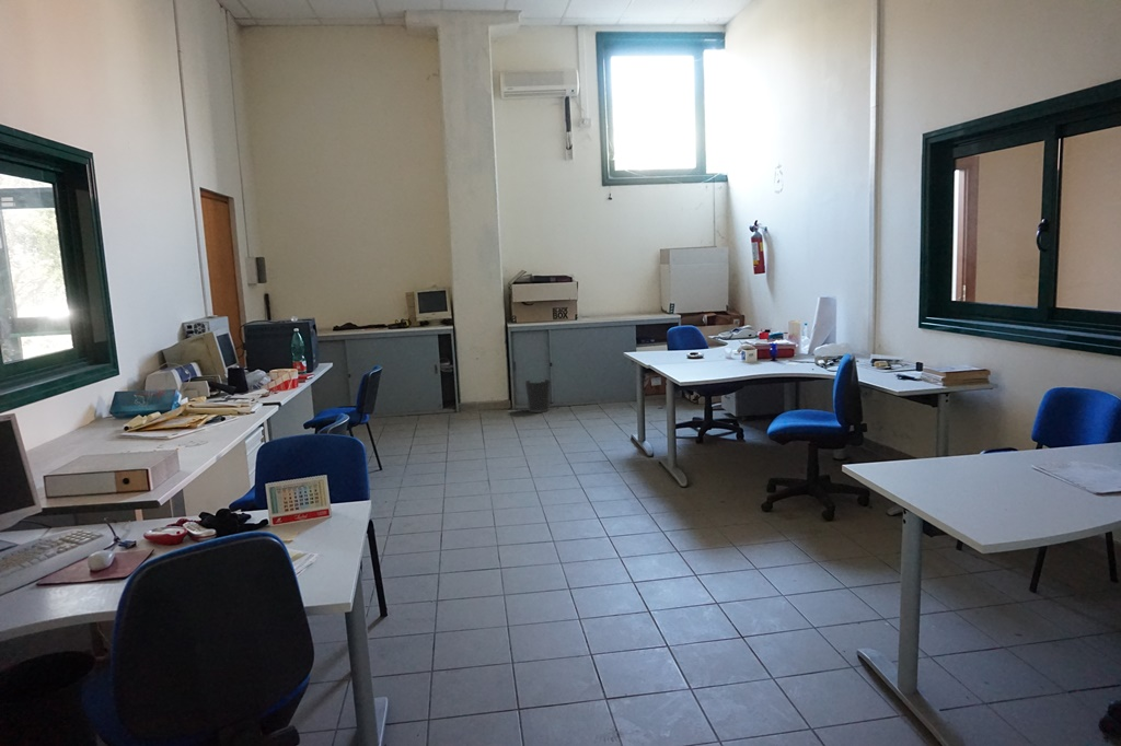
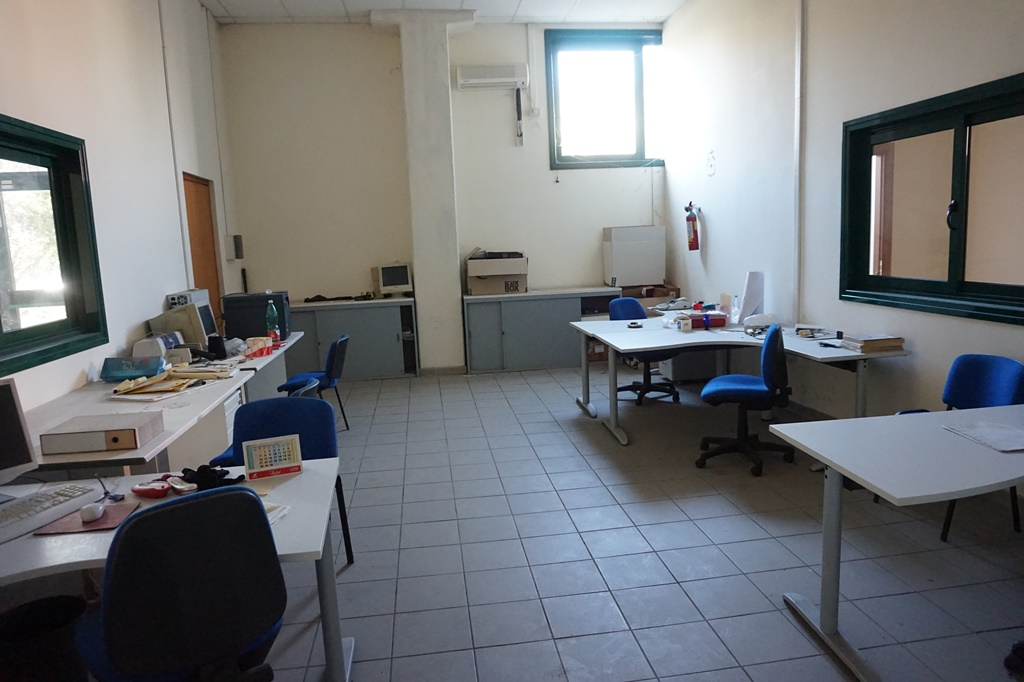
- wastebasket (538, 395)
